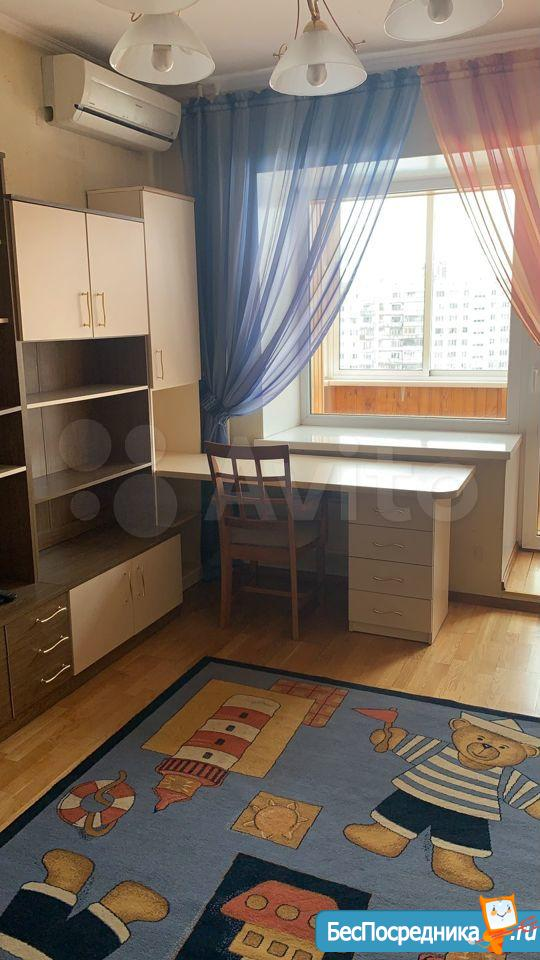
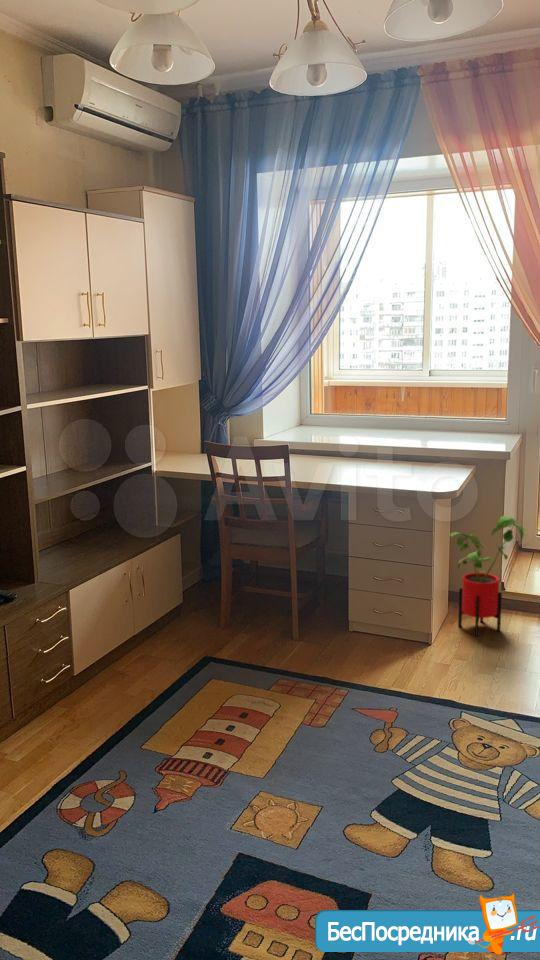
+ house plant (485, 572)
